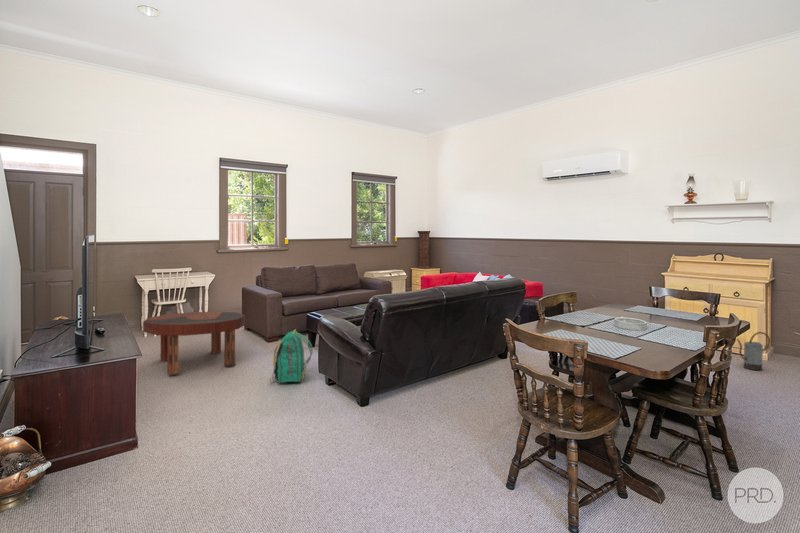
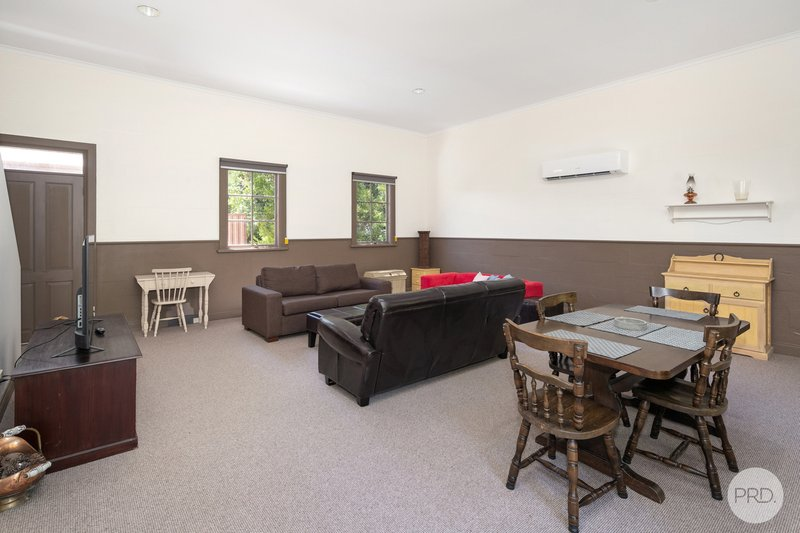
- coffee table (196, 334)
- backpack (291, 354)
- watering can (752, 350)
